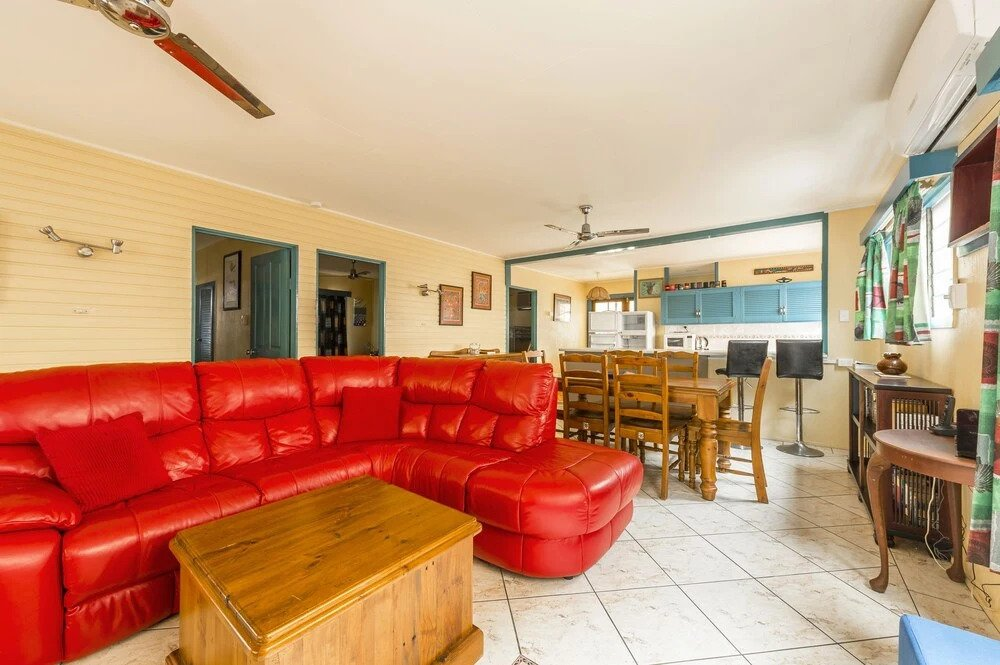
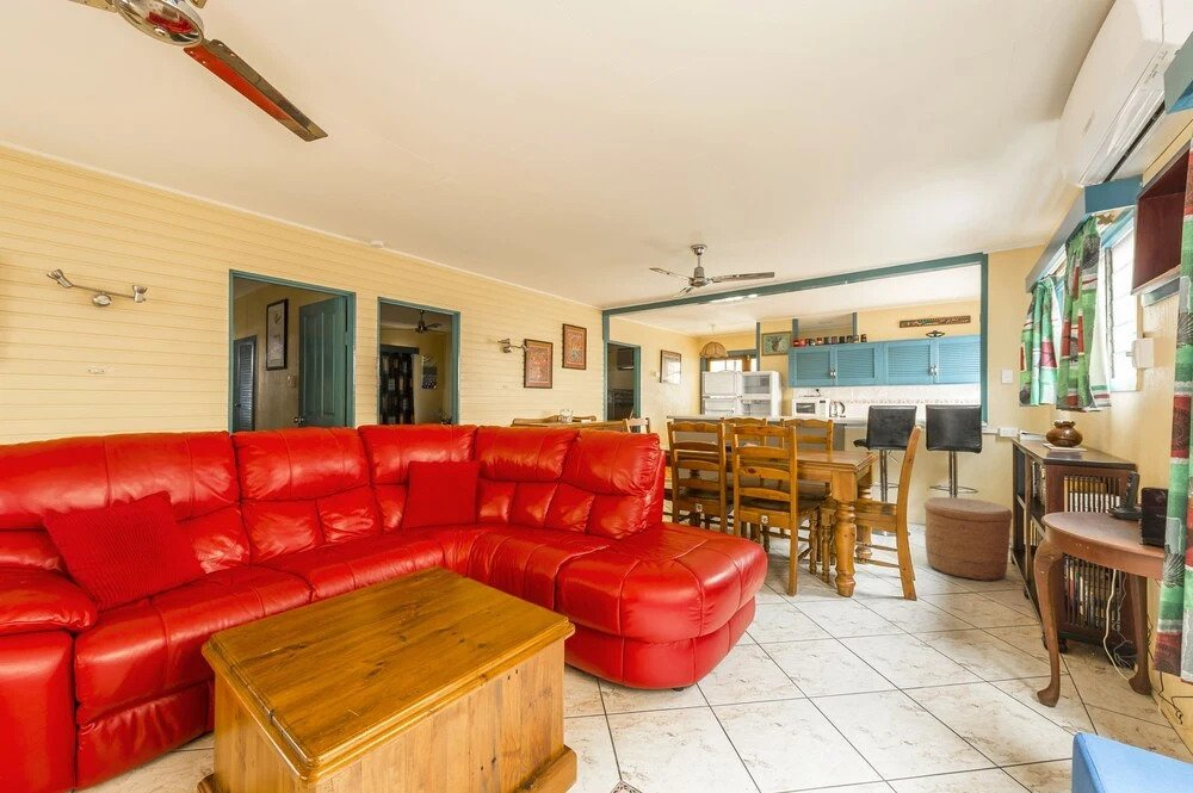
+ basket (965, 537)
